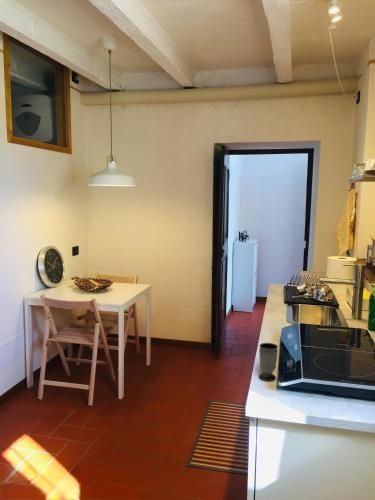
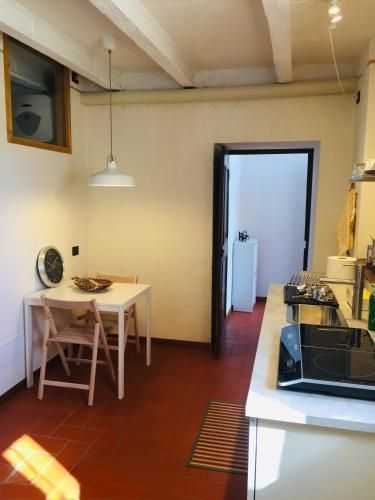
- cup (268, 361)
